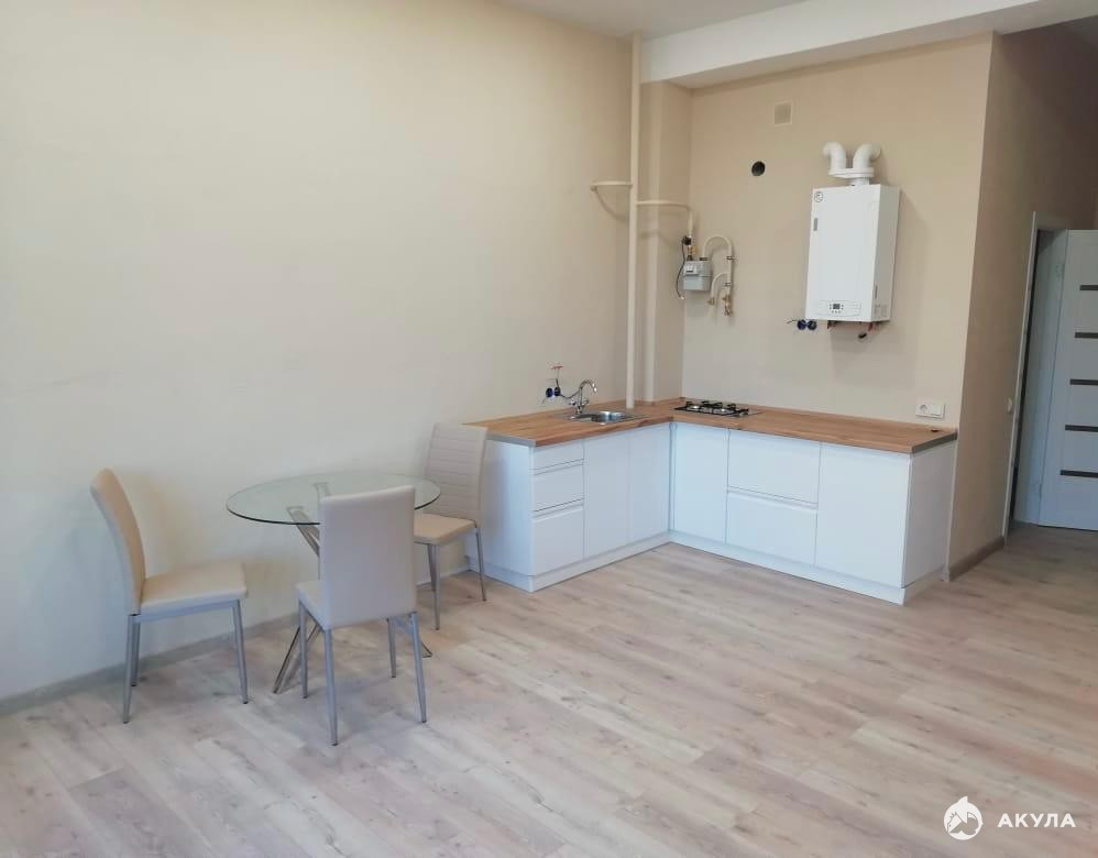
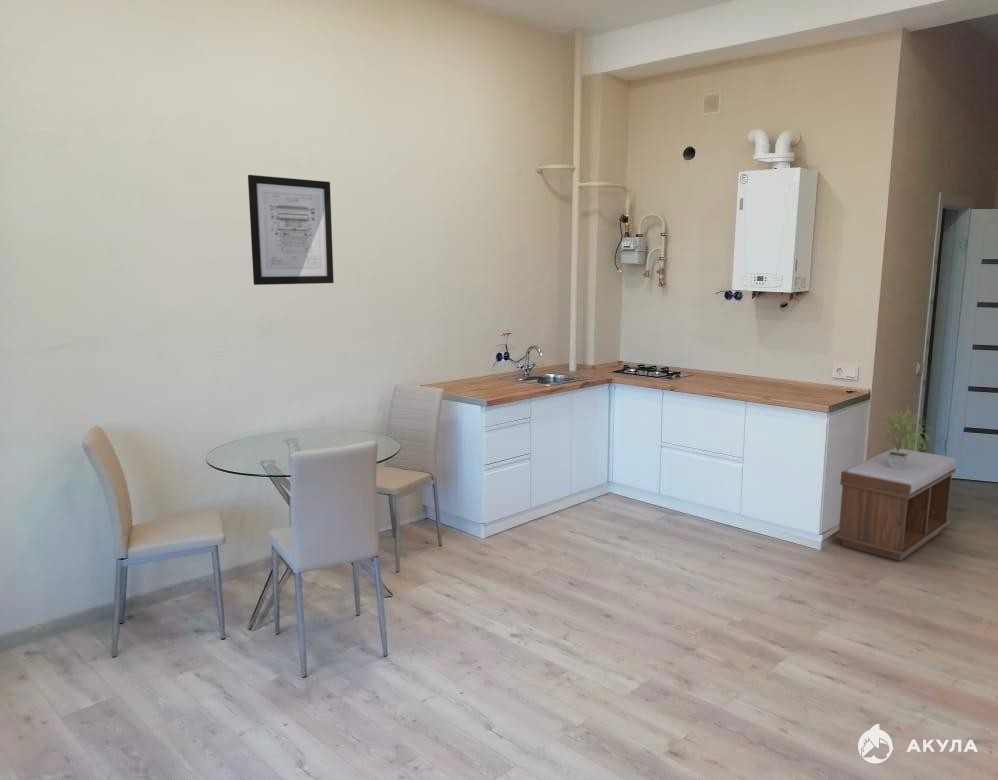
+ wall art (292, 231)
+ bench (898, 500)
+ potted plant (903, 436)
